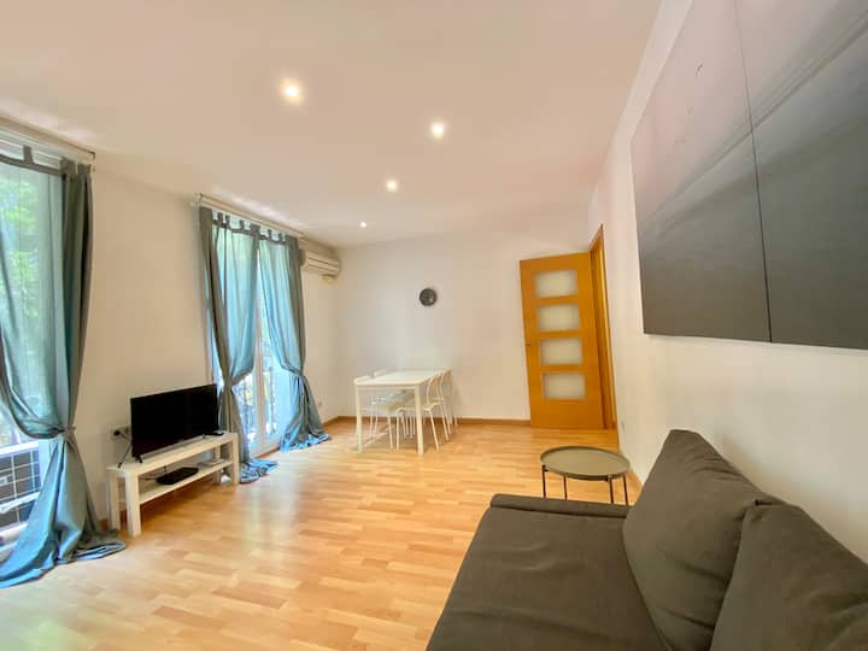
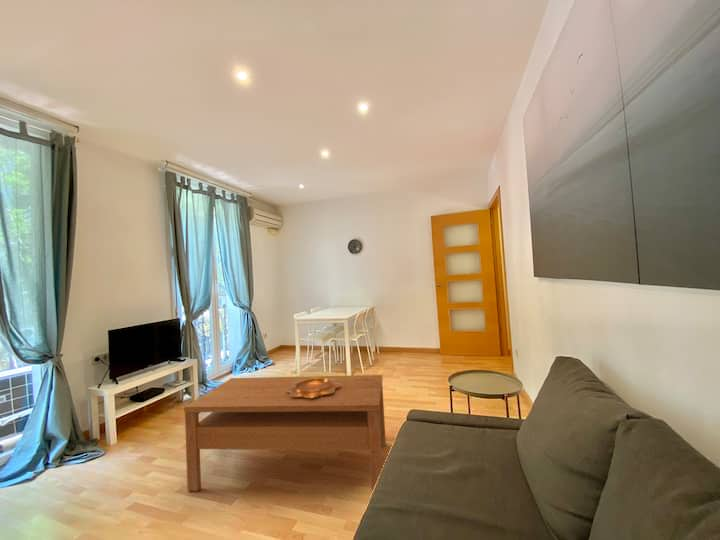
+ decorative bowl (313, 386)
+ coffee table (294, 426)
